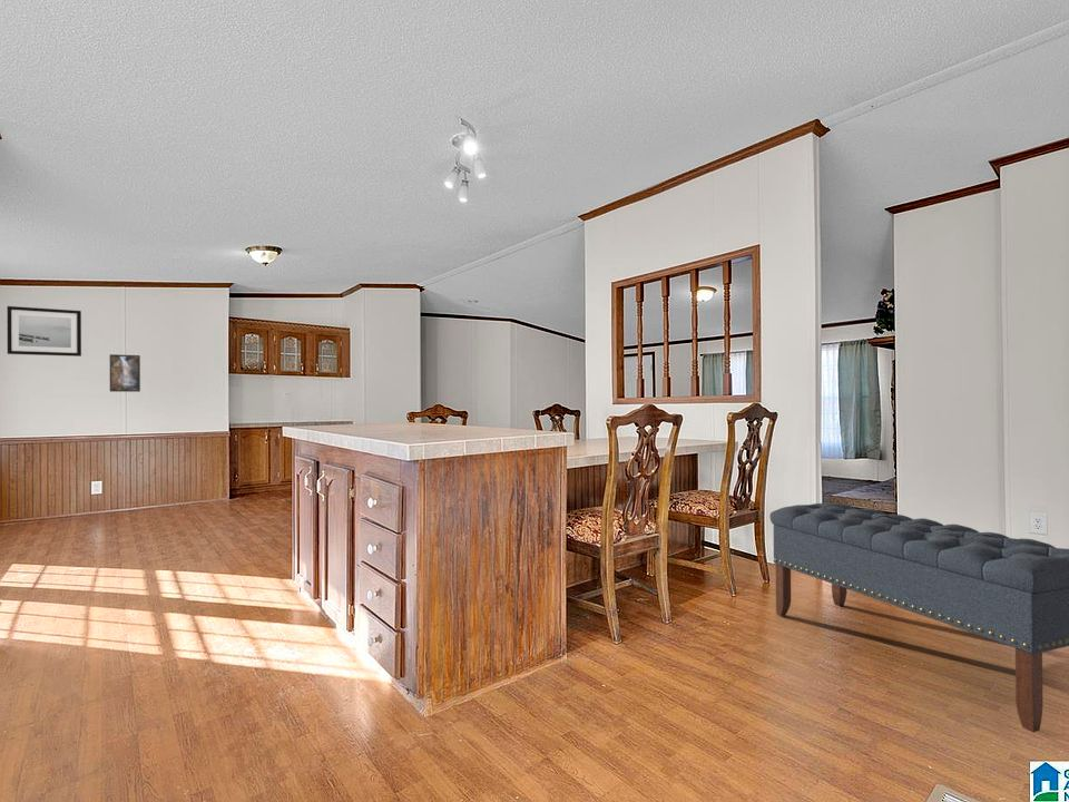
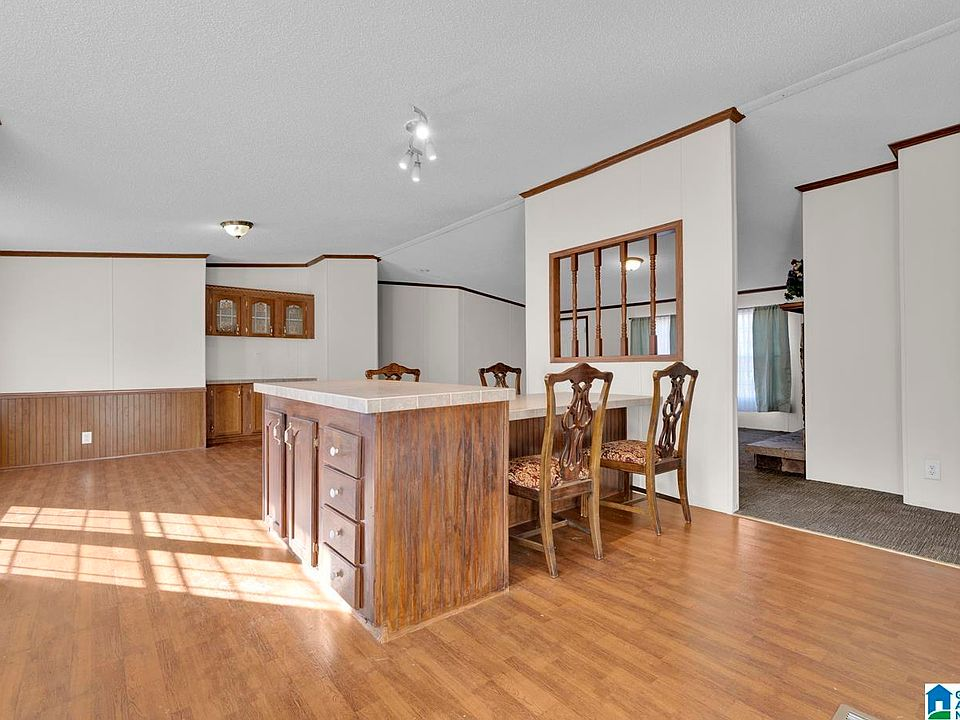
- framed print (125, 373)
- wall art (45, 331)
- bench (911, 587)
